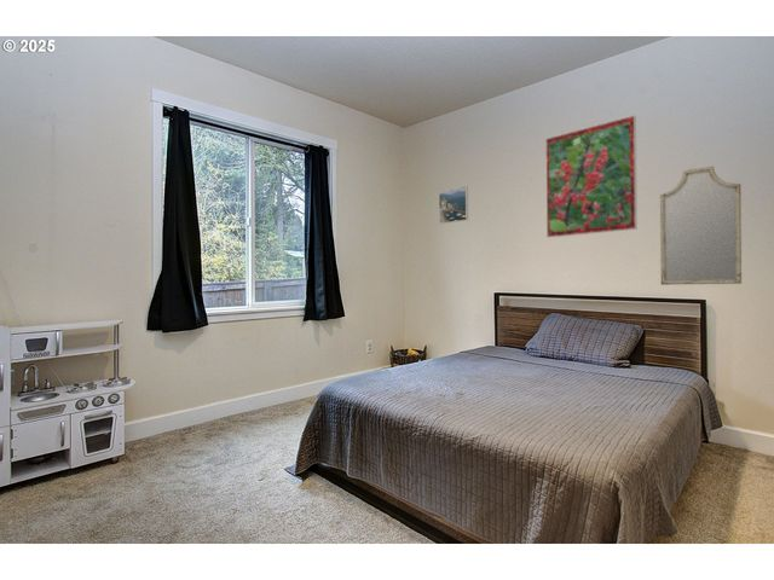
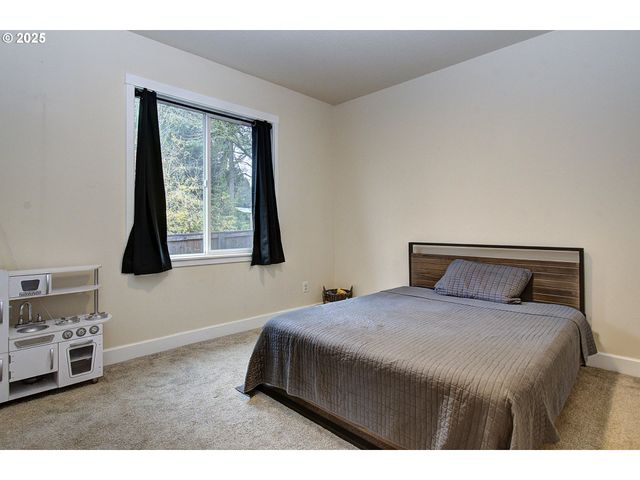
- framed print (588, 180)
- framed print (452, 205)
- home mirror (698, 226)
